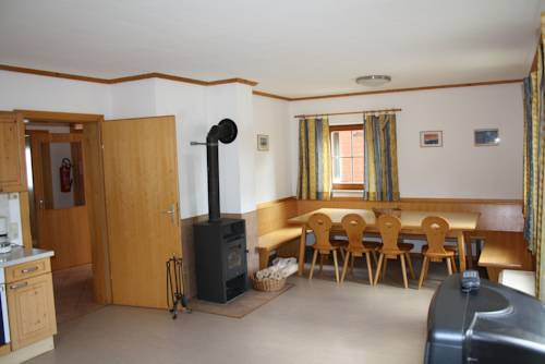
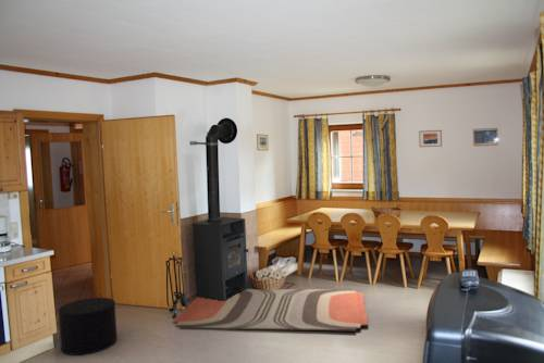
+ rug (274, 306)
+ stool (88, 324)
